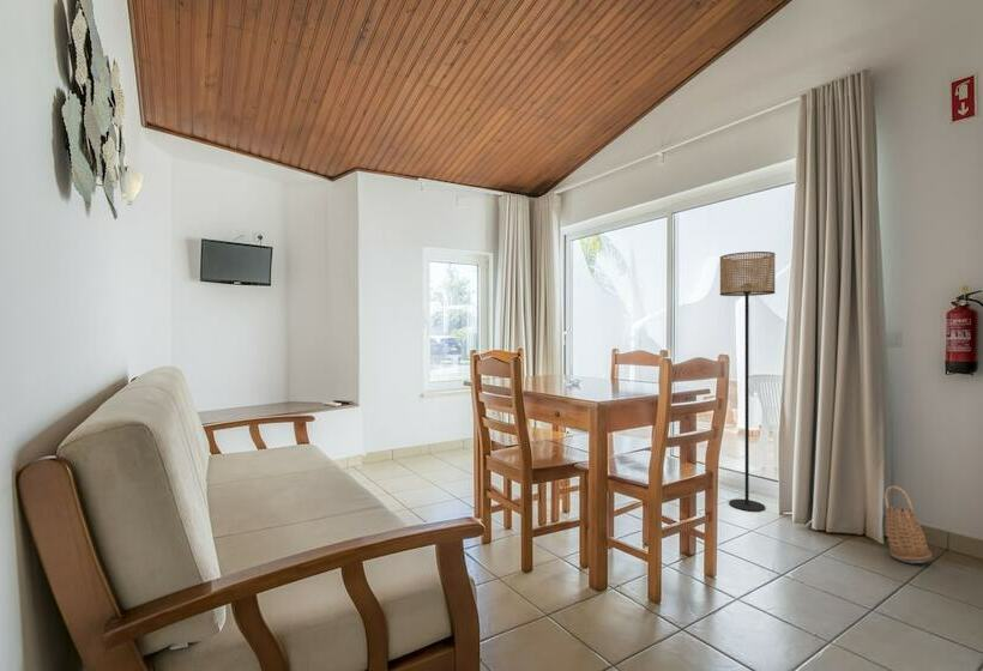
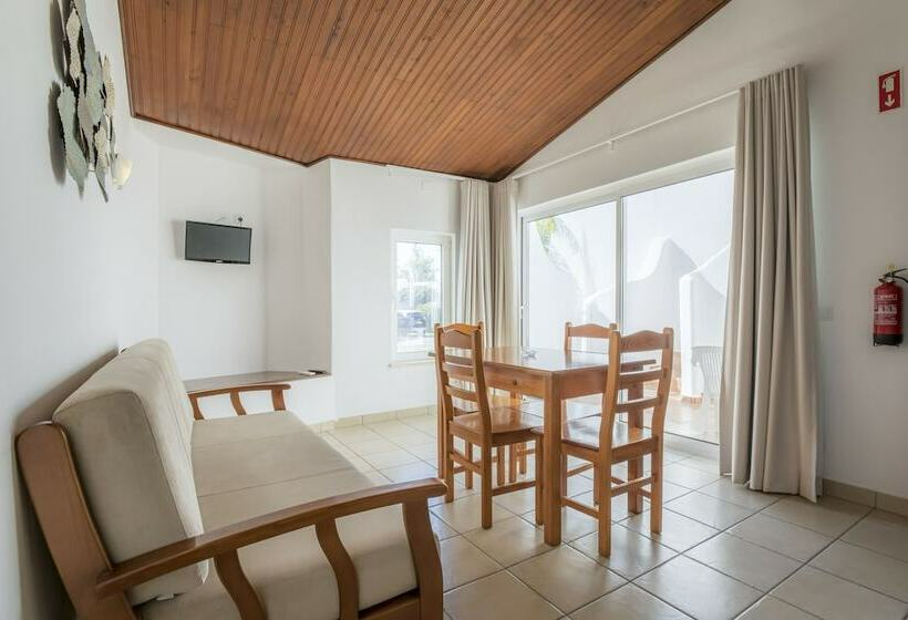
- floor lamp (747, 380)
- basket (907, 524)
